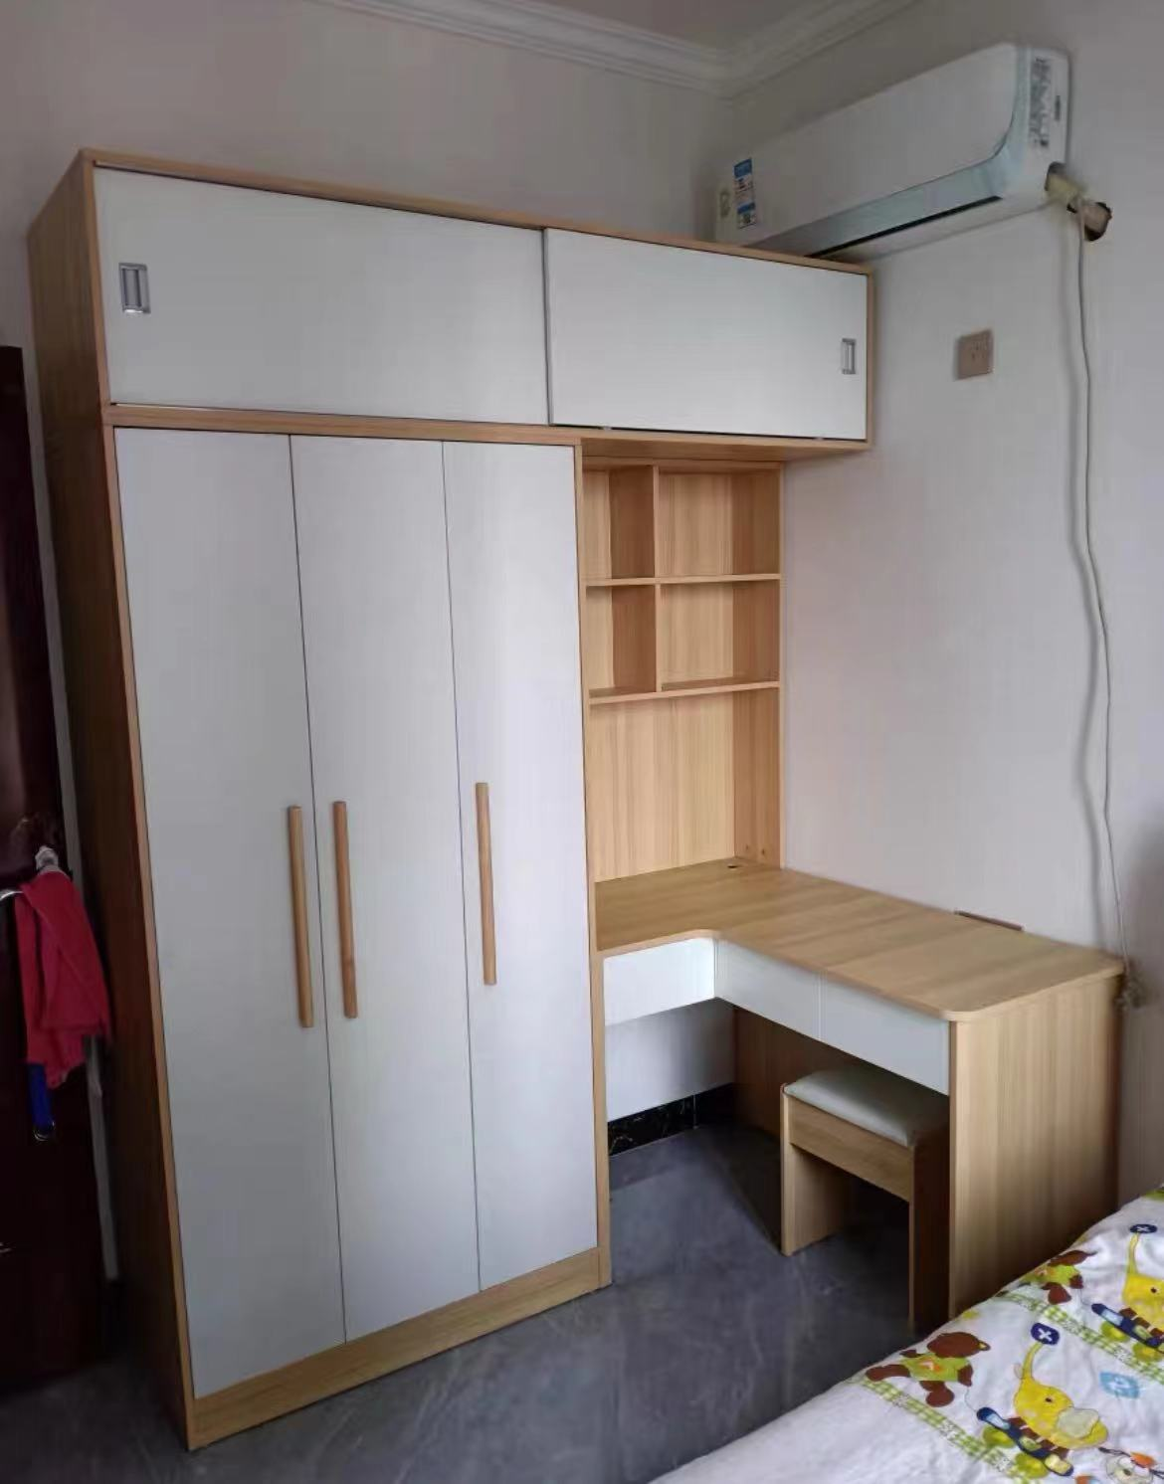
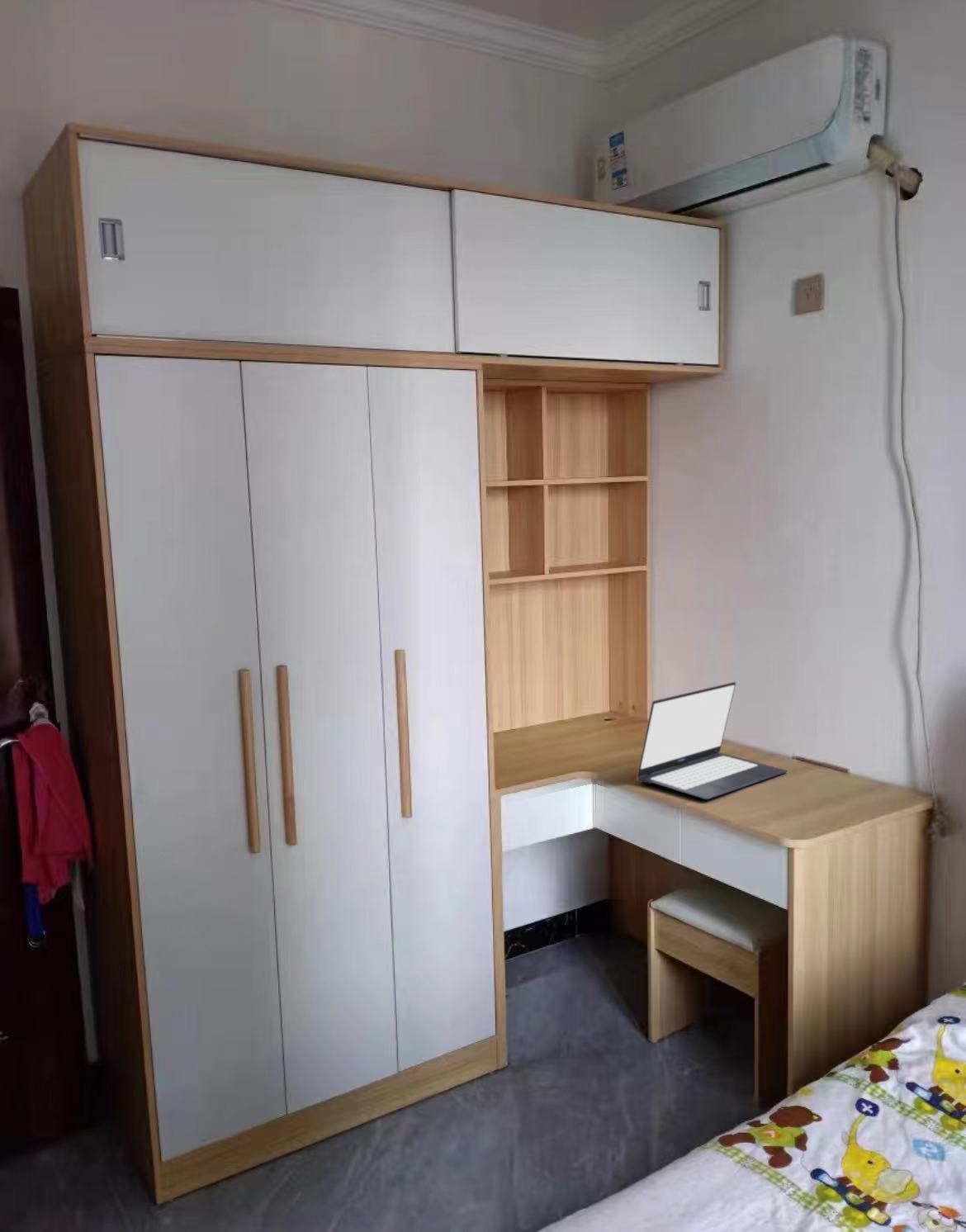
+ laptop (713, 736)
